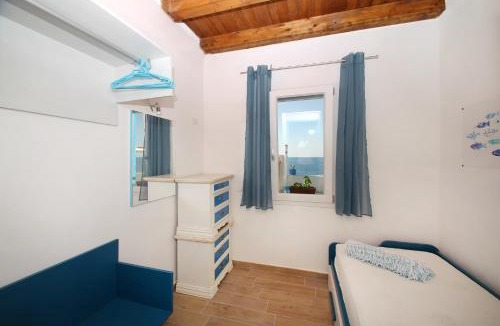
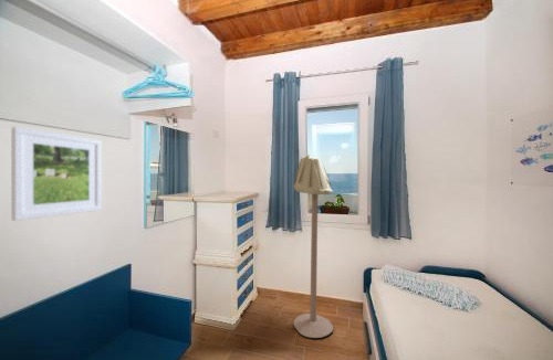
+ floor lamp (312, 237)
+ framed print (63, 174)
